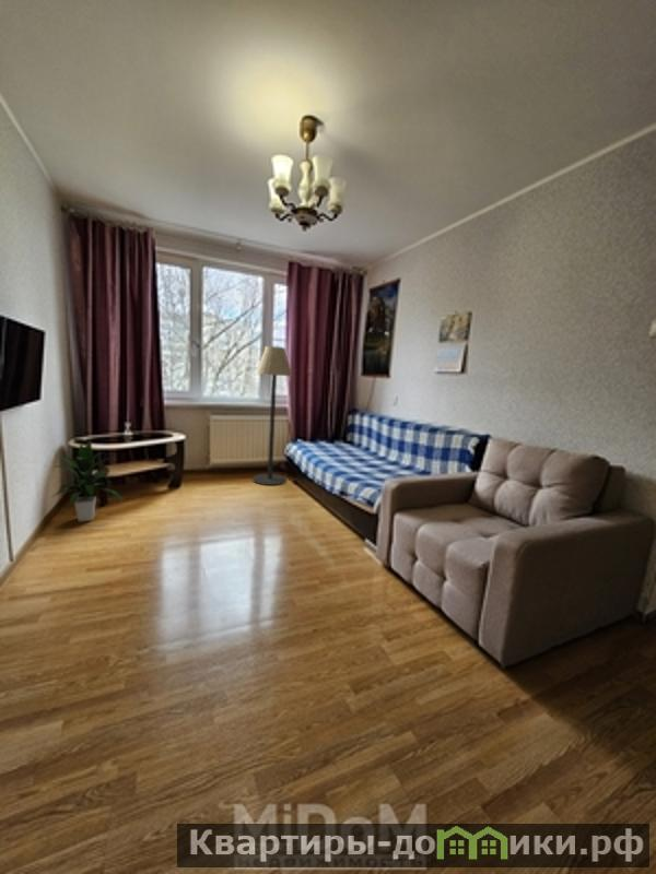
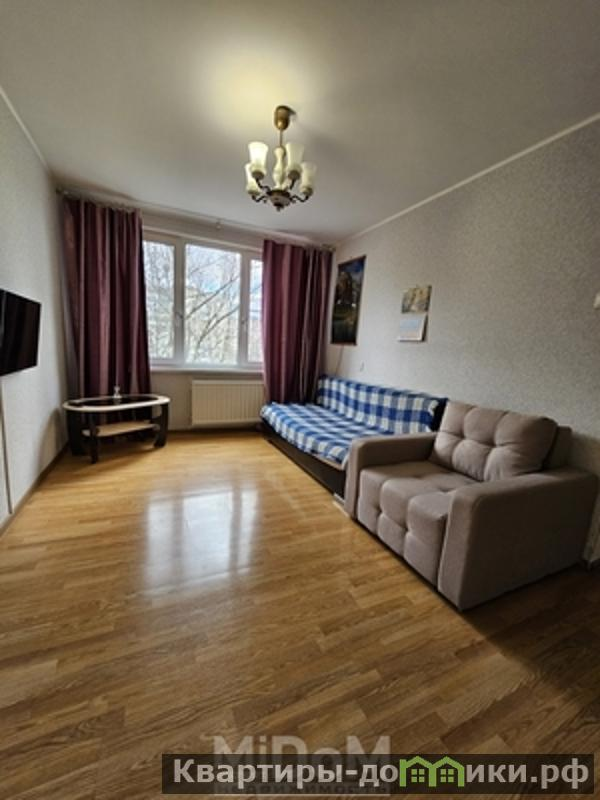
- floor lamp (272, 415)
- indoor plant (87, 482)
